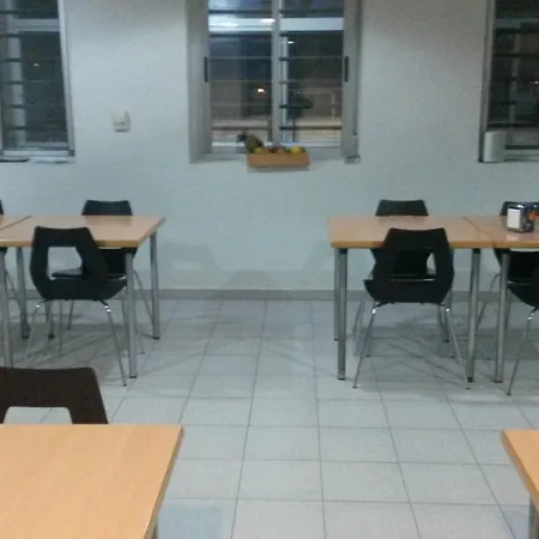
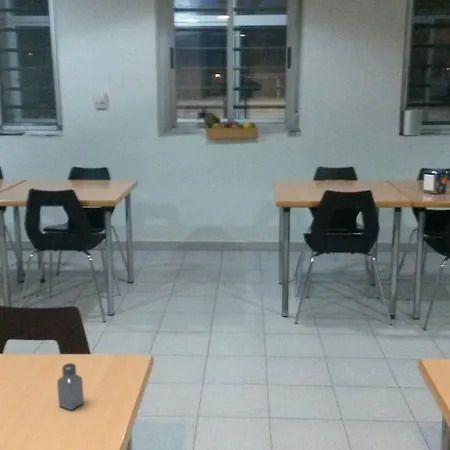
+ saltshaker (70, 385)
